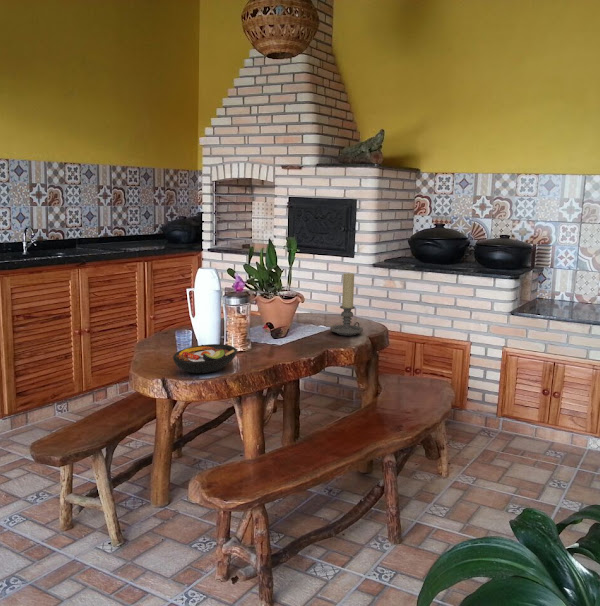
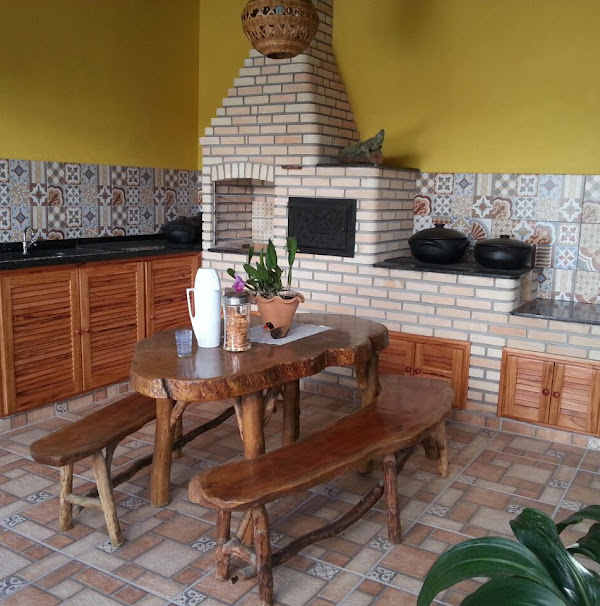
- candle holder (349, 302)
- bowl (205, 360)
